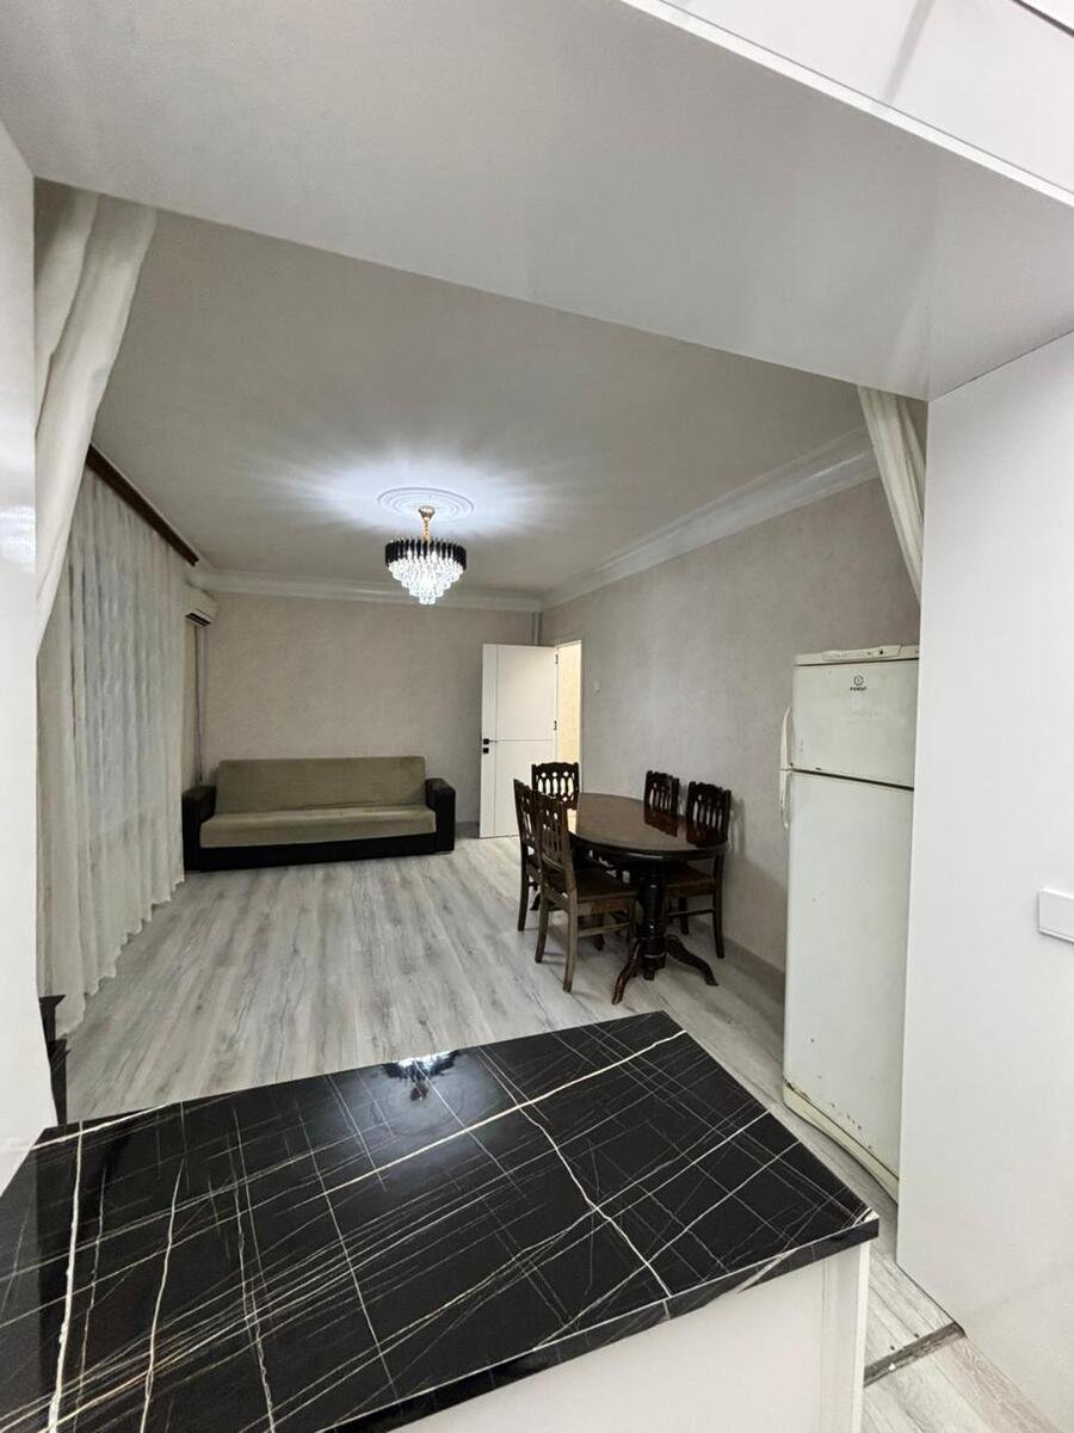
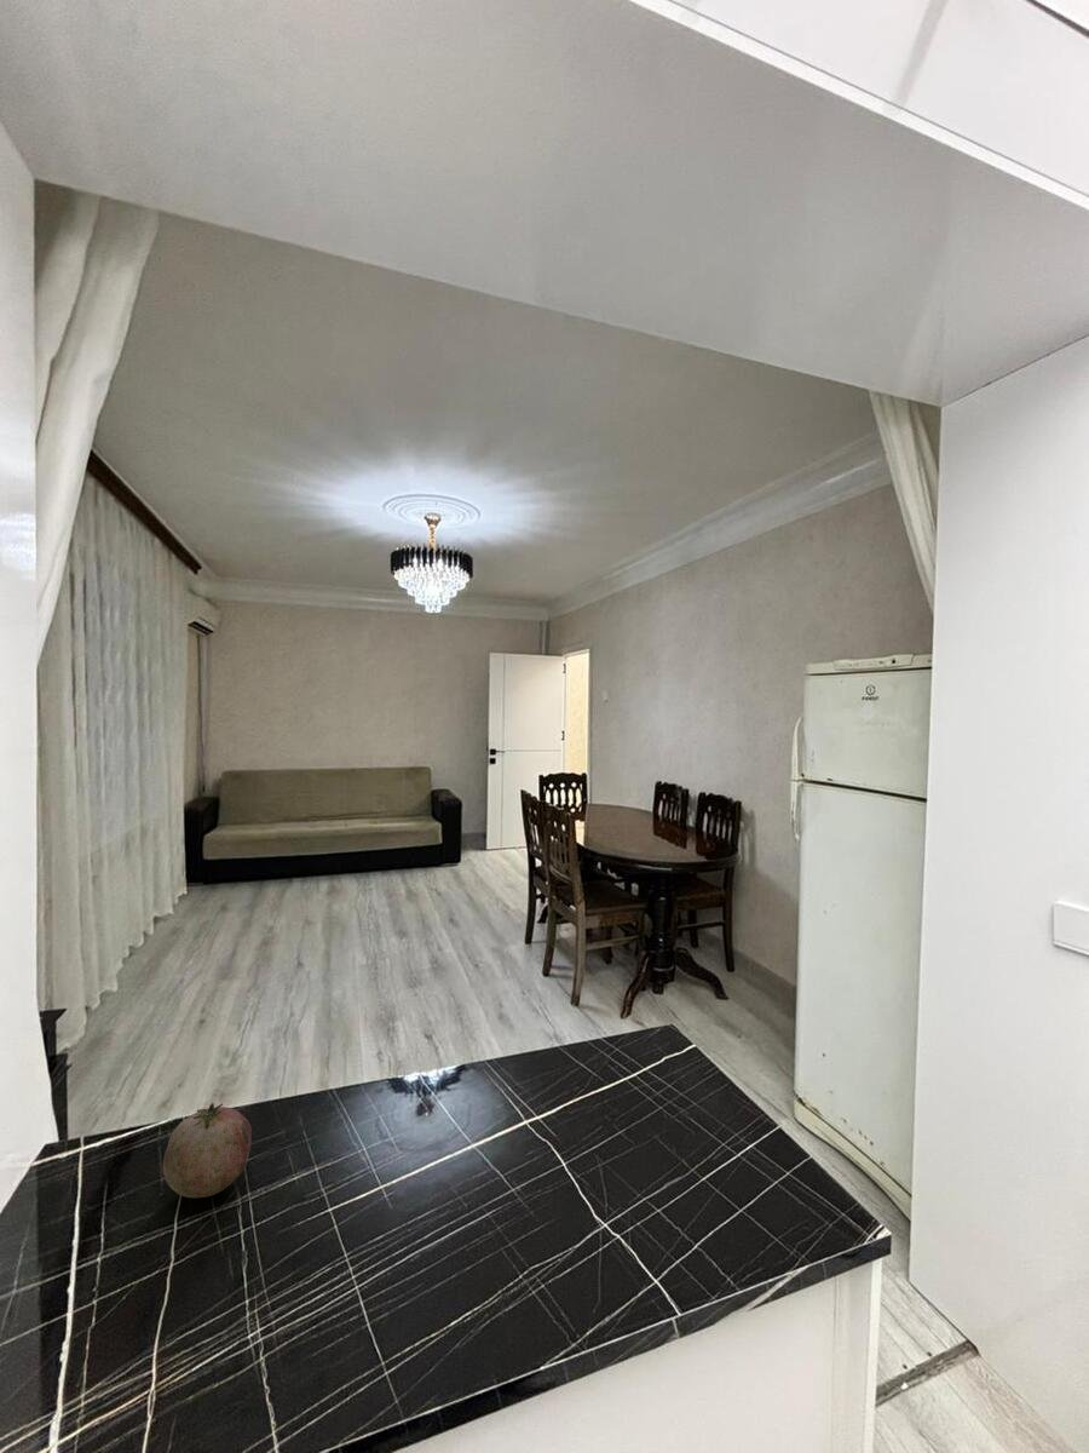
+ fruit (208, 1147)
